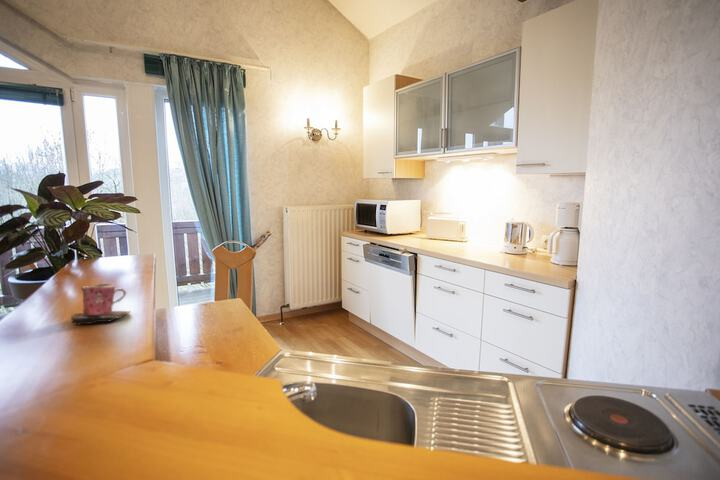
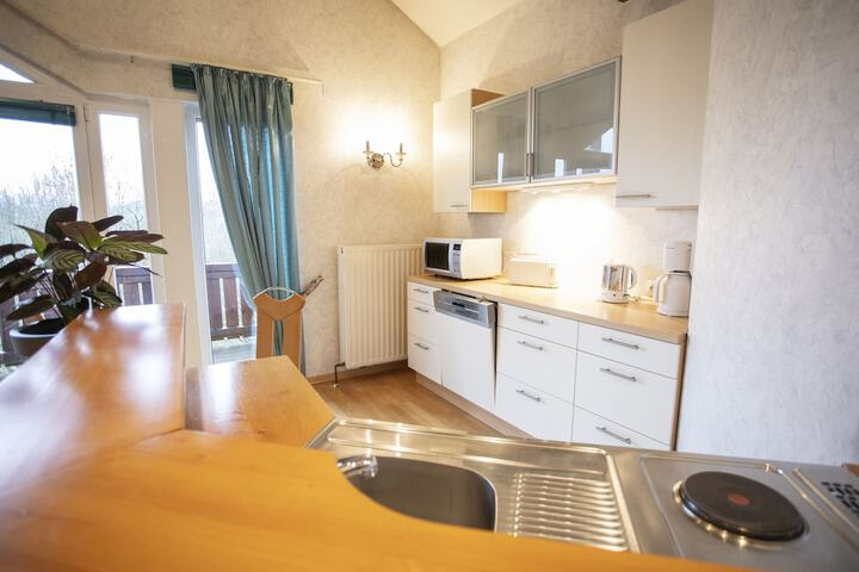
- mug (102, 300)
